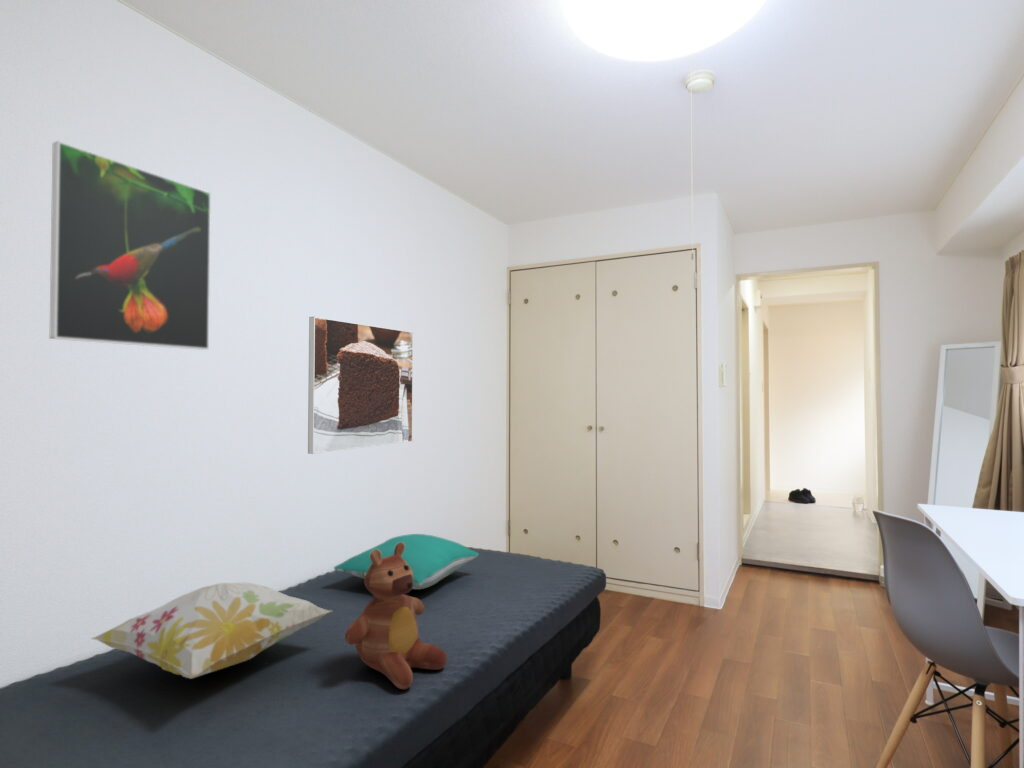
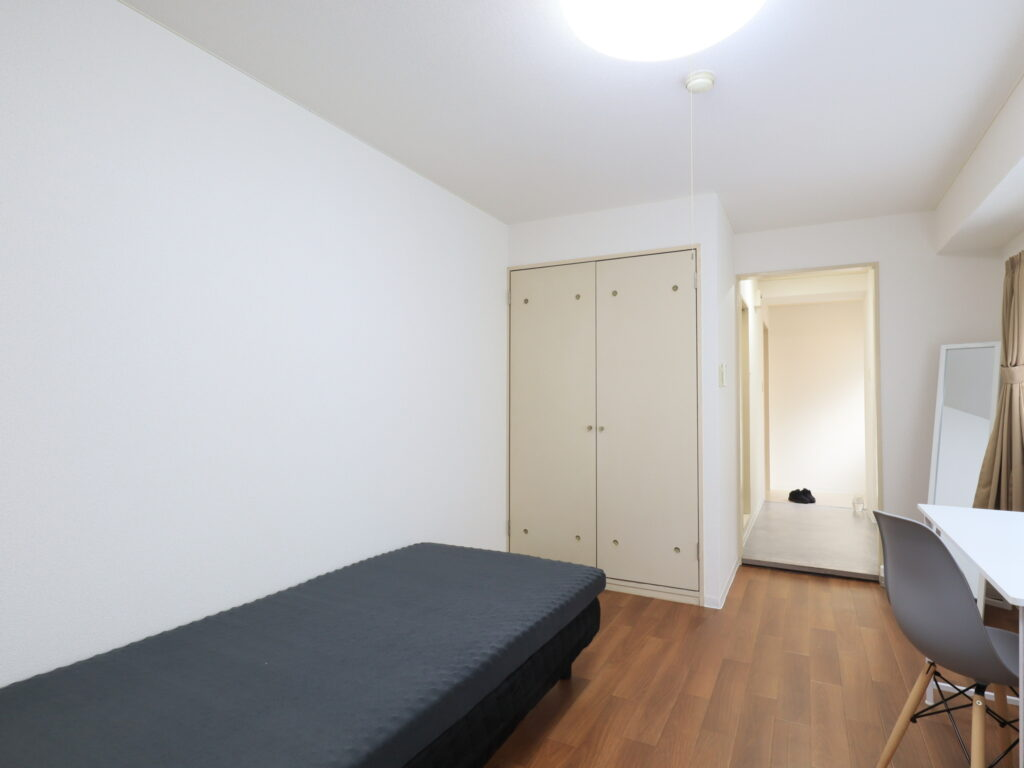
- teddy bear (399, 609)
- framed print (139, 257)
- decorative pillow (218, 624)
- pillow (408, 561)
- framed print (366, 386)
